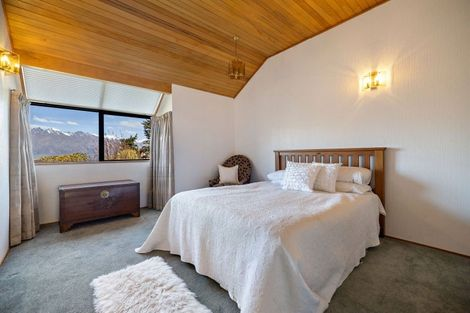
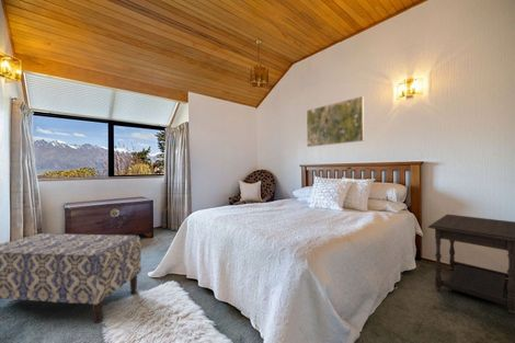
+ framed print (332, 124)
+ bench (64, 272)
+ side table (473, 265)
